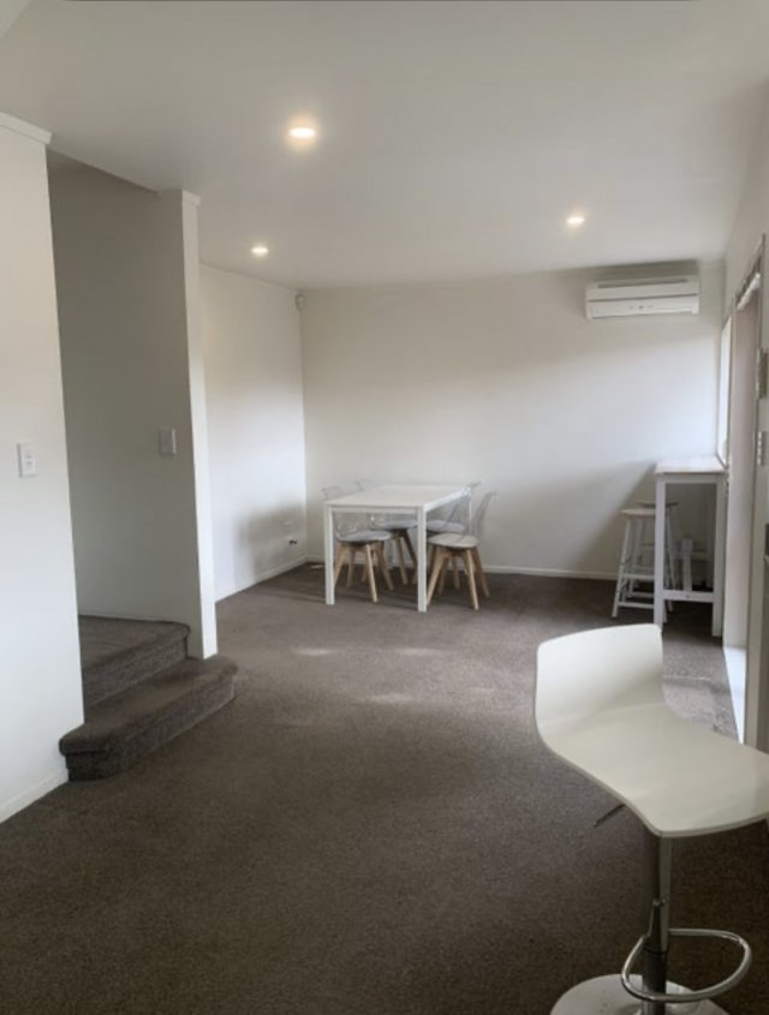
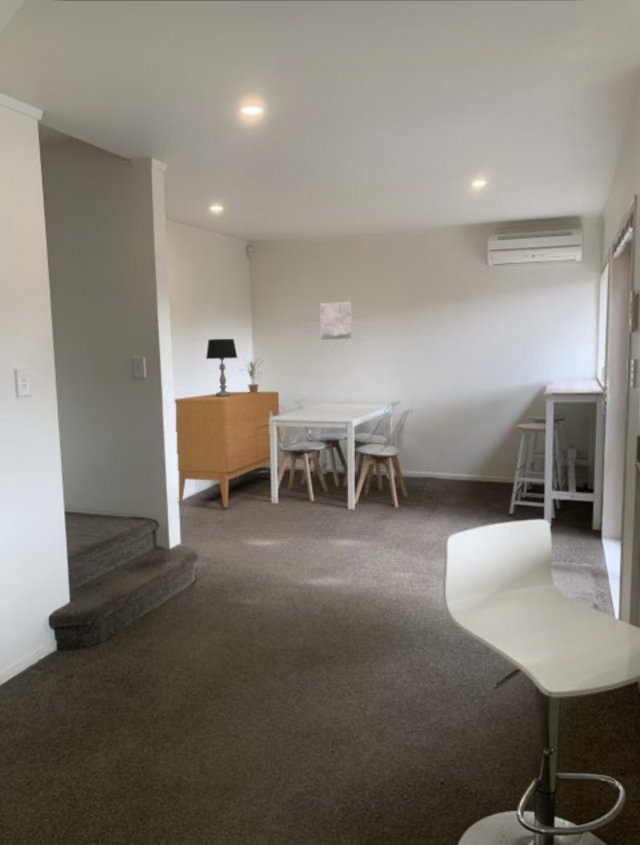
+ sideboard (230, 444)
+ potted plant (254, 374)
+ table lamp (222, 367)
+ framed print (336, 321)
